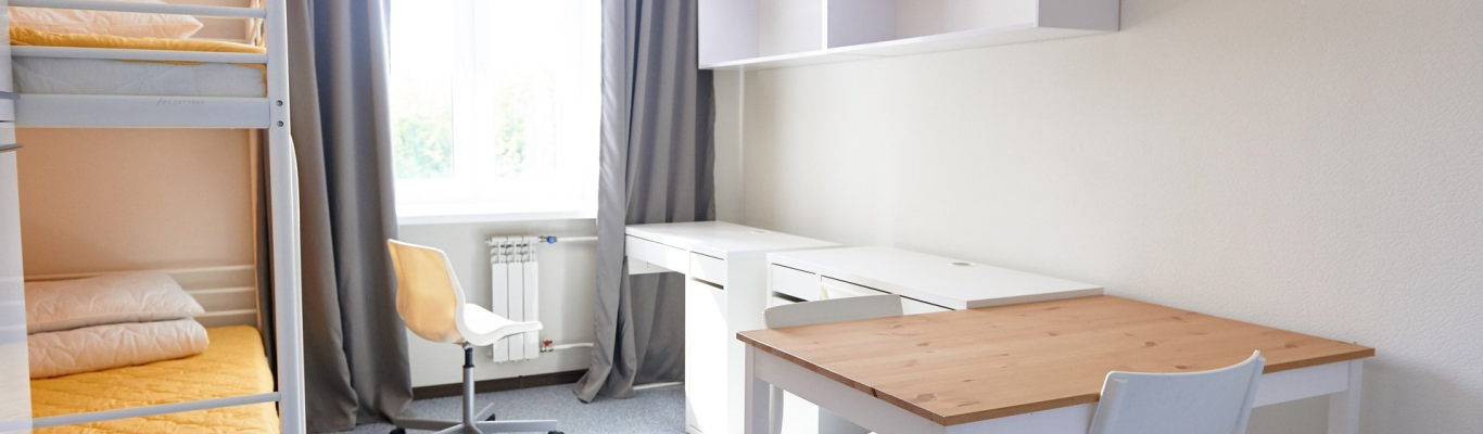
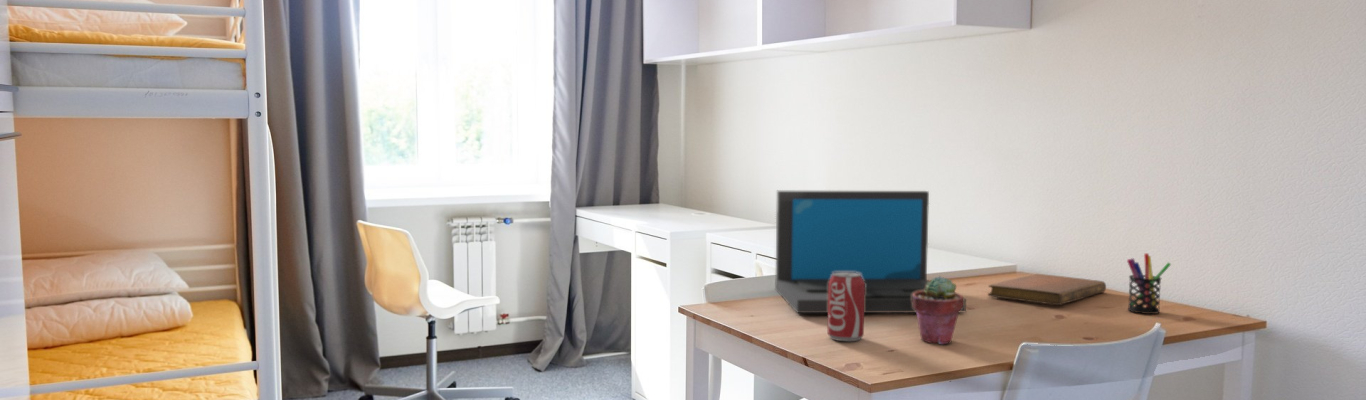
+ potted succulent (937, 308)
+ notebook (1047, 288)
+ laptop (865, 247)
+ pen holder (1148, 282)
+ beverage can (846, 305)
